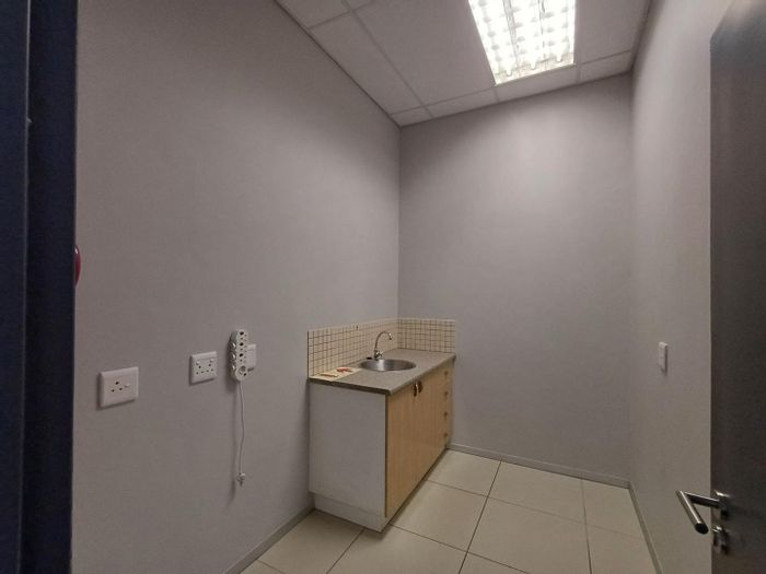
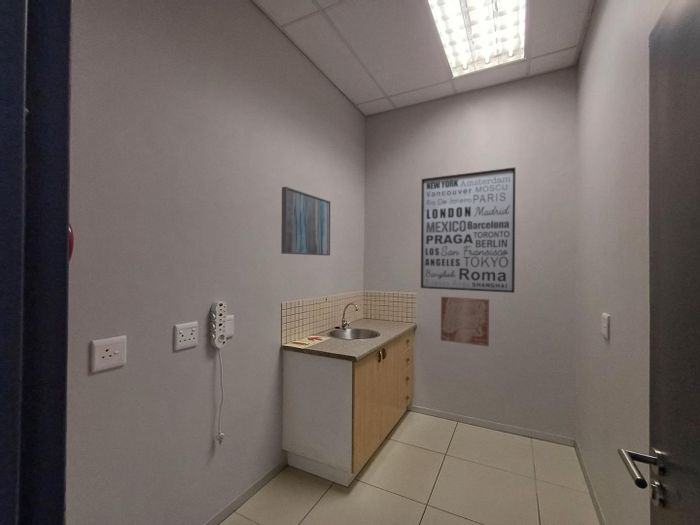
+ wall art (464, 320)
+ wall art (465, 232)
+ wall art (308, 224)
